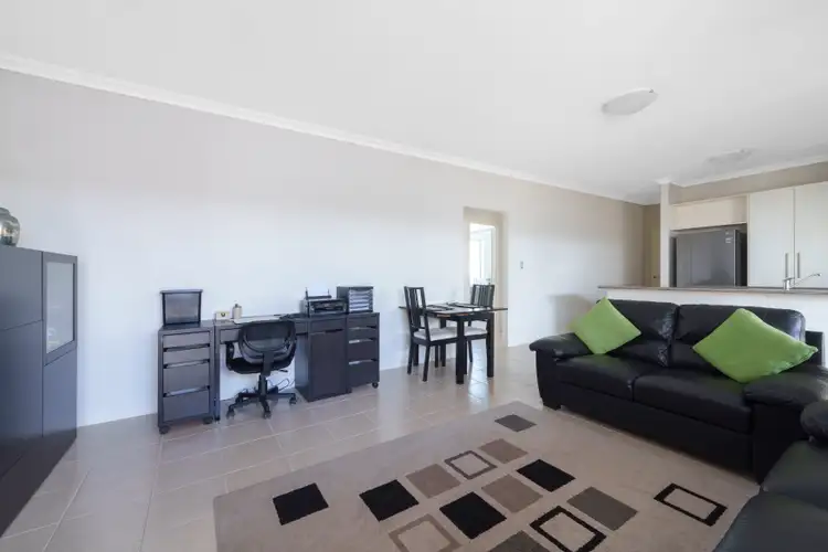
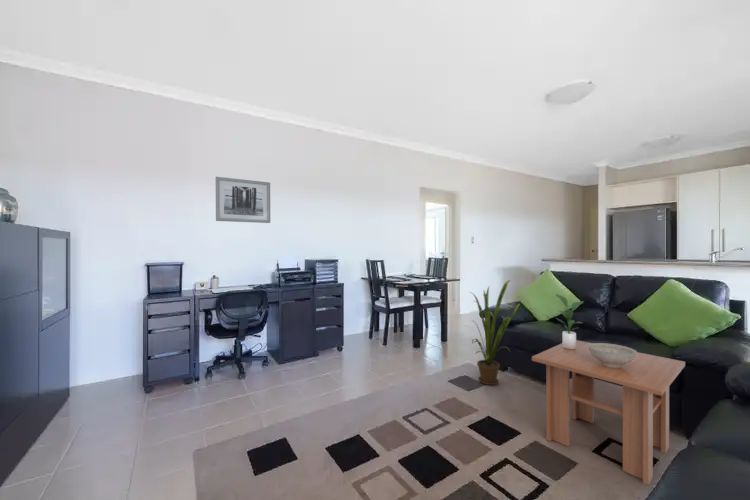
+ coffee table (606, 401)
+ decorative bowl (611, 356)
+ wall art (244, 200)
+ house plant (489, 330)
+ potted plant (569, 321)
